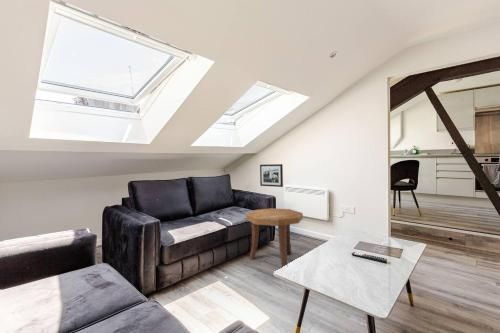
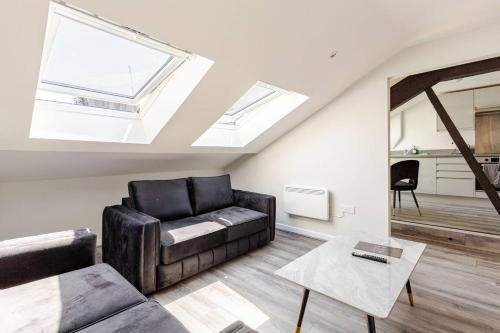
- picture frame (271, 175)
- side table (278, 235)
